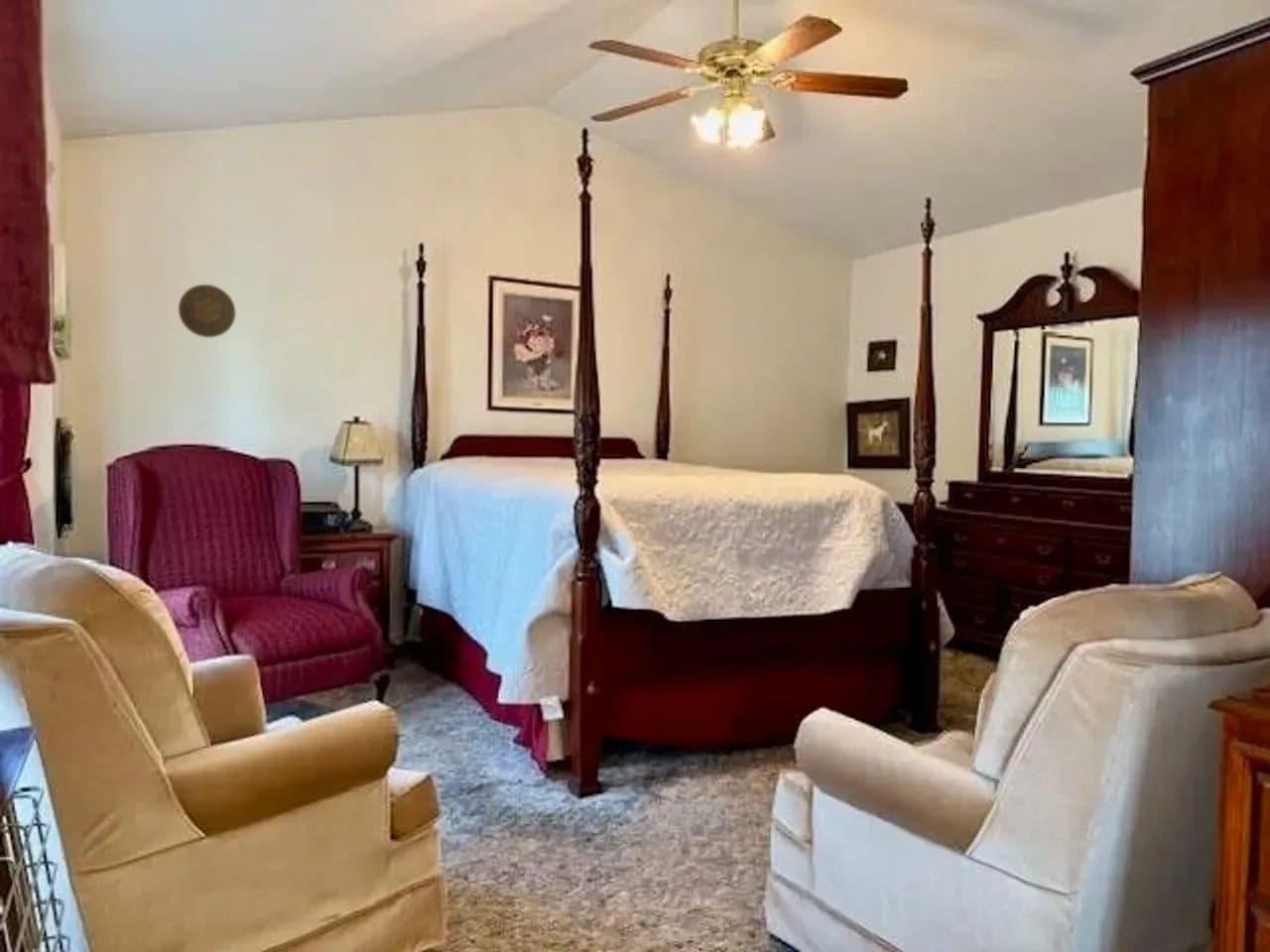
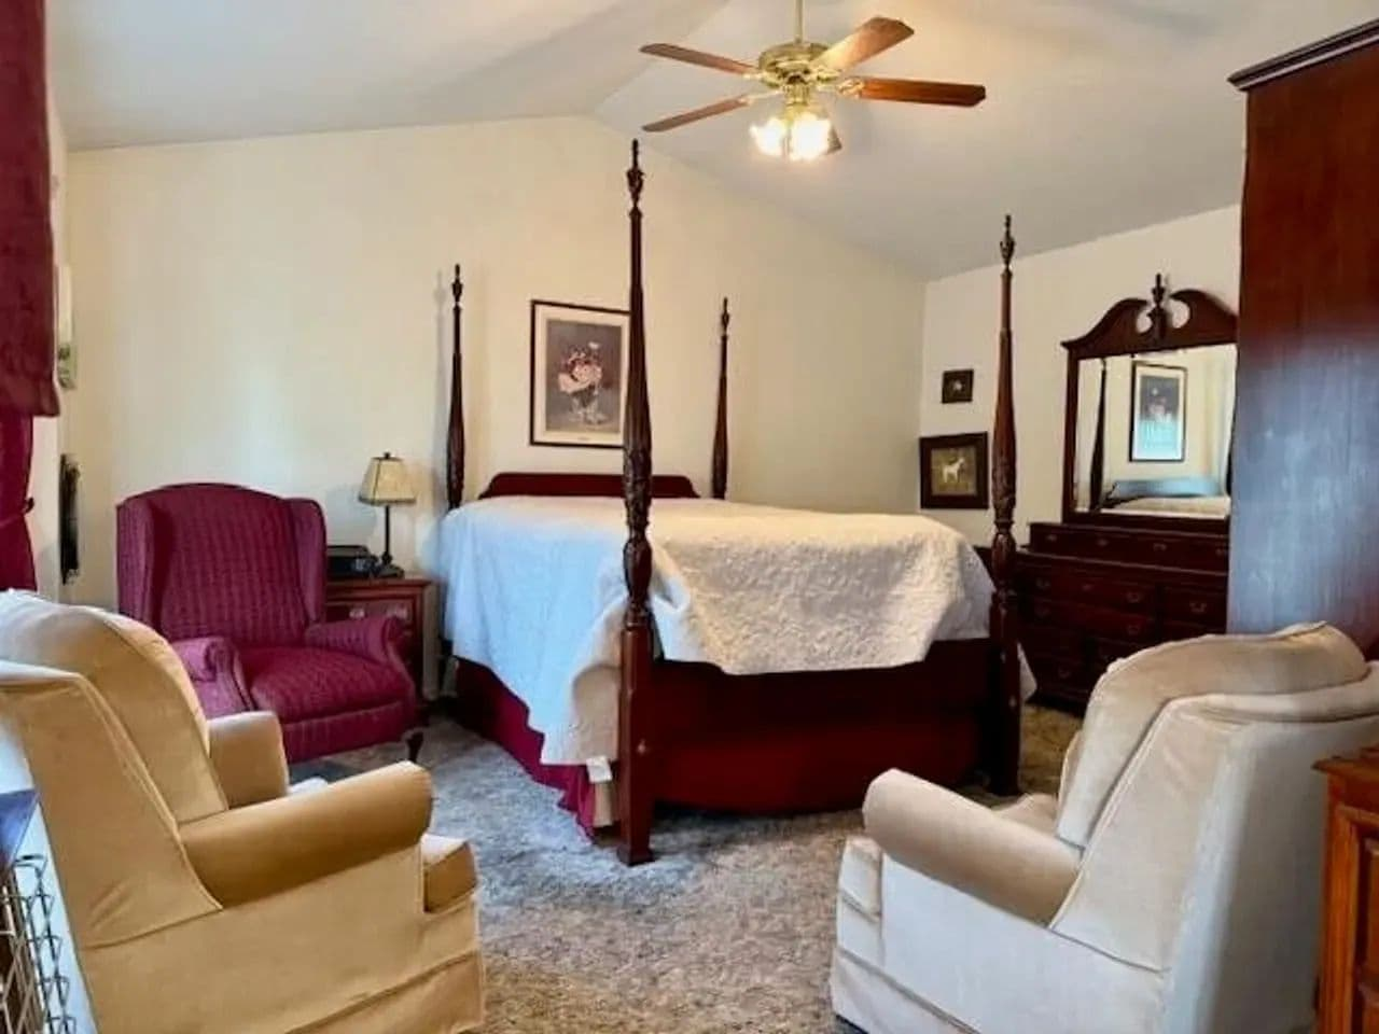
- decorative plate (207, 310)
